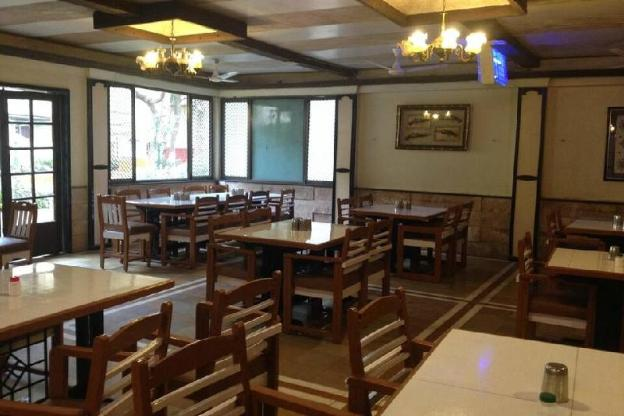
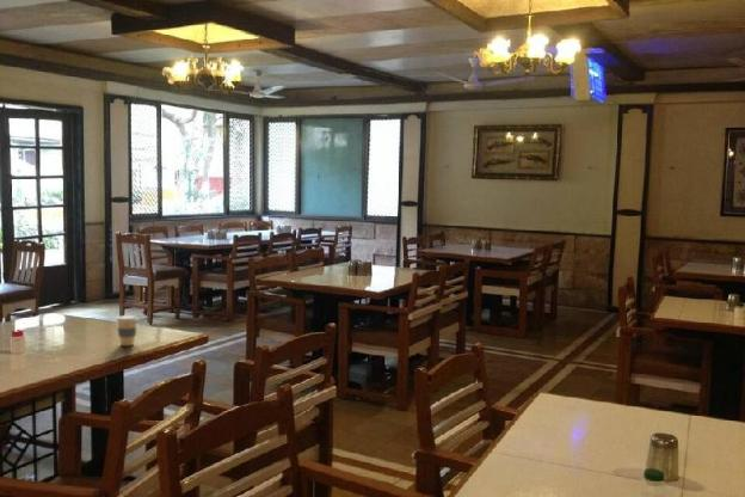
+ coffee cup (127, 330)
